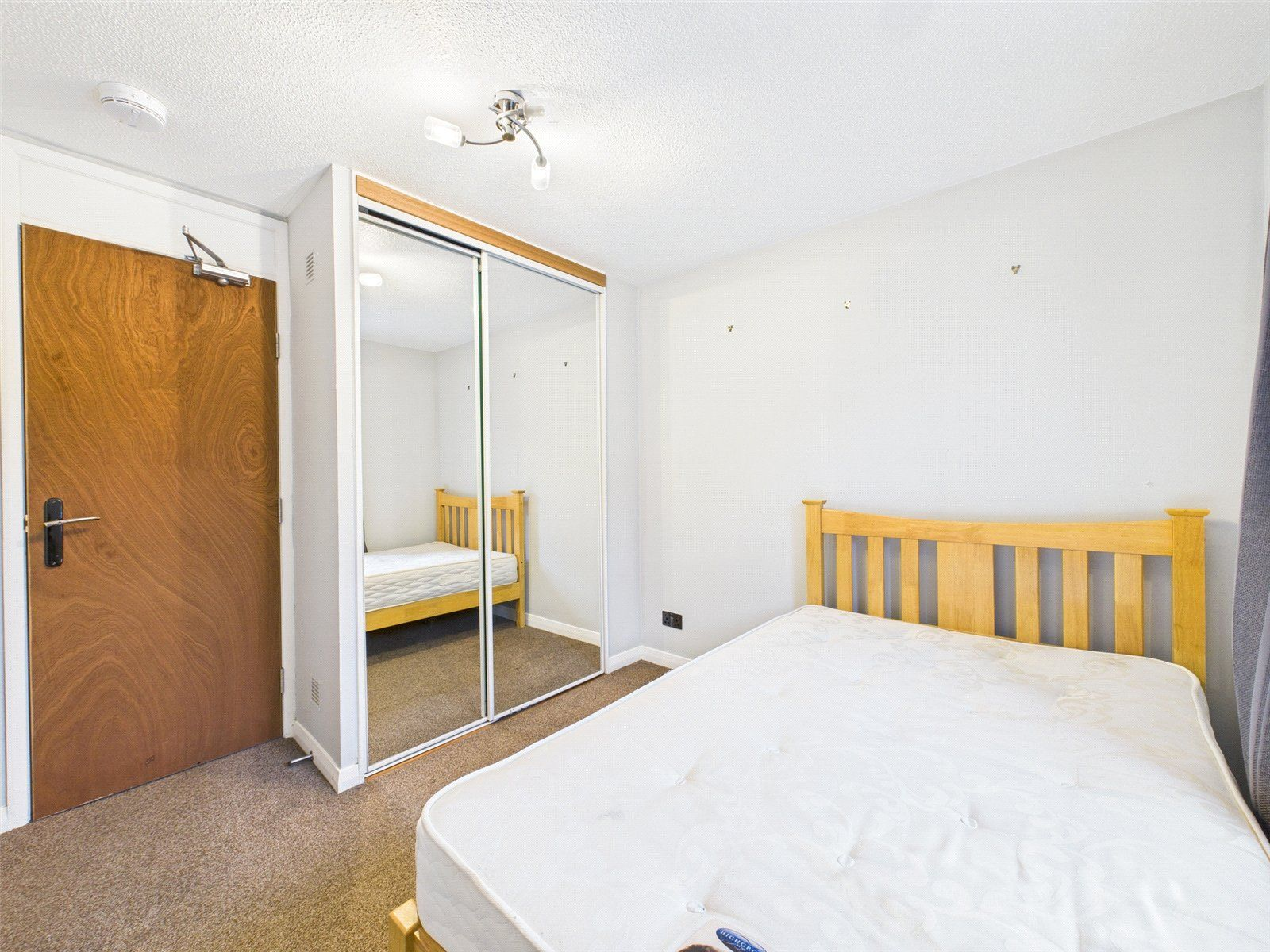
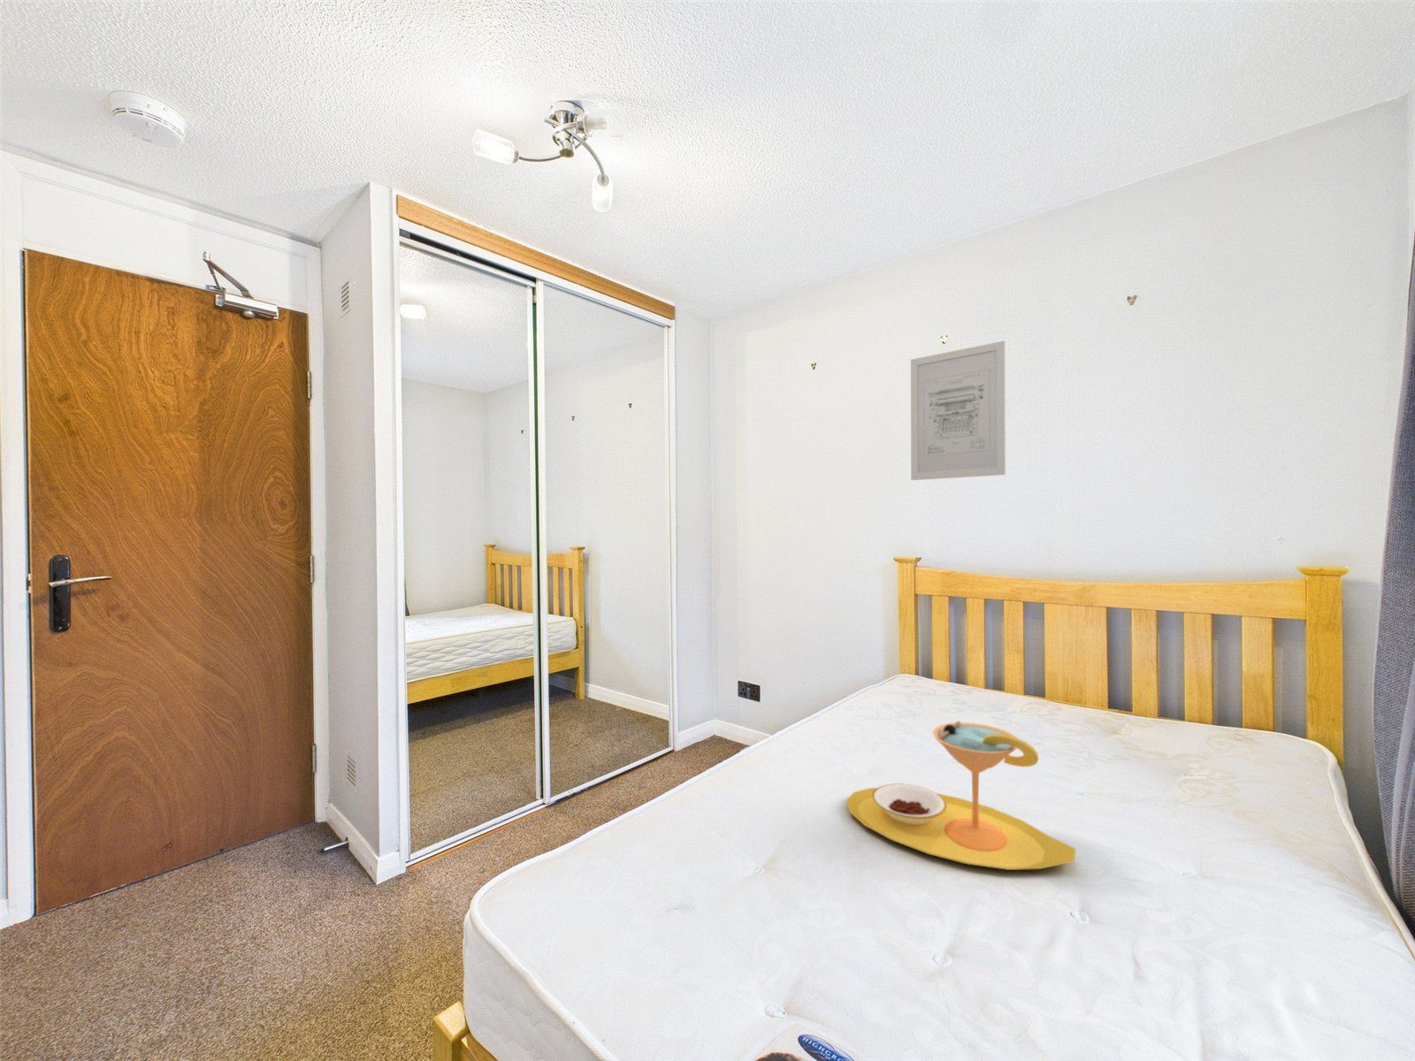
+ wall art (955, 413)
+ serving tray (959, 763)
